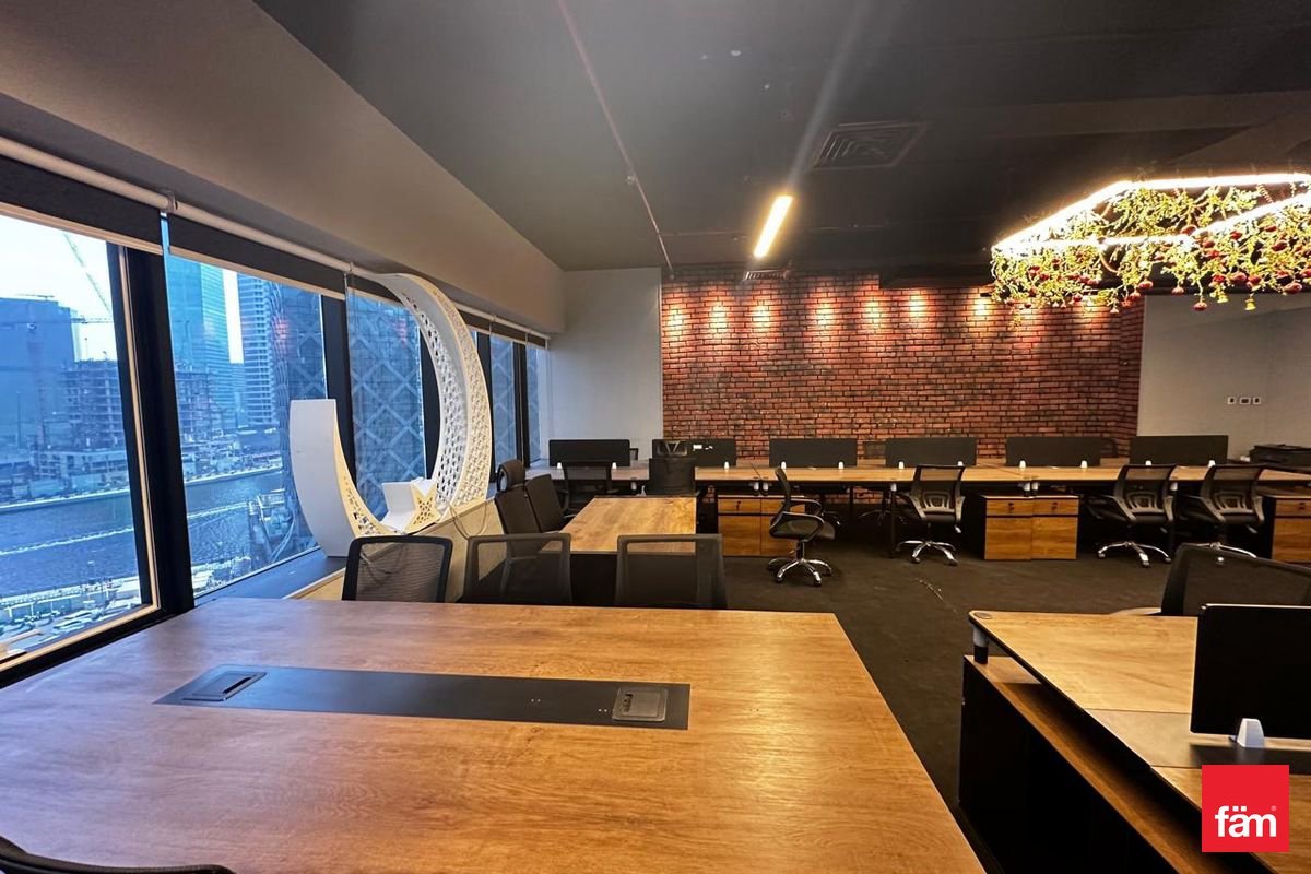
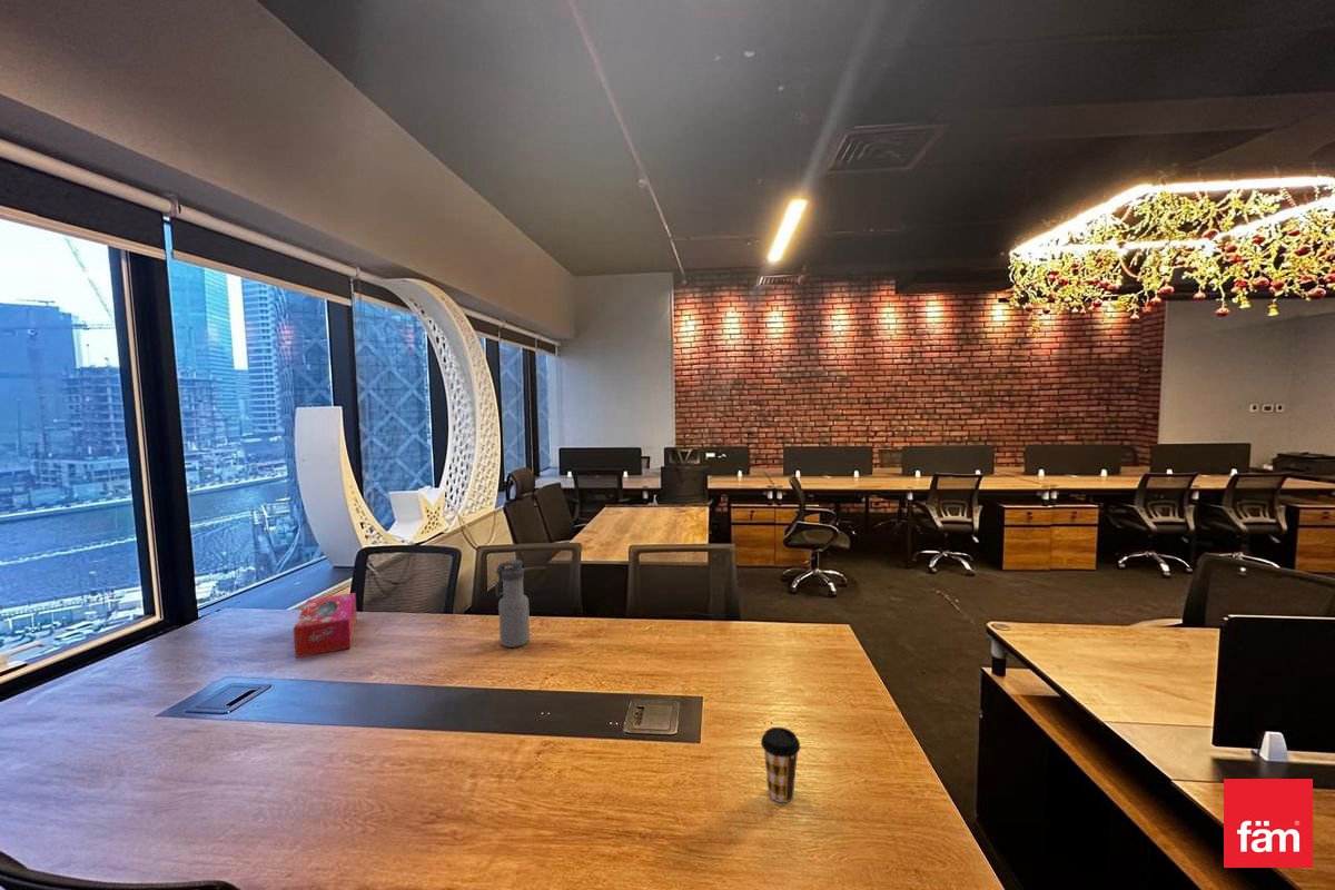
+ water bottle (513, 601)
+ coffee cup (780, 764)
+ tissue box (327, 622)
